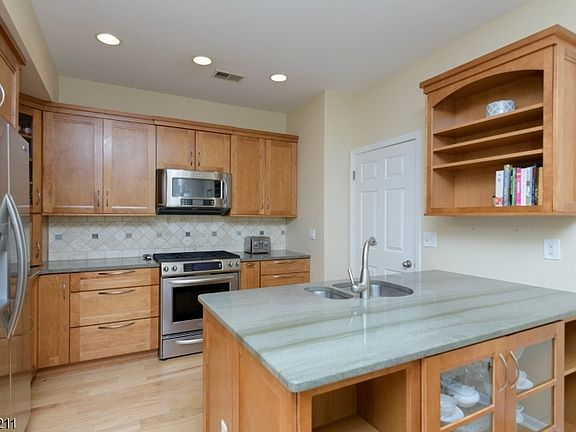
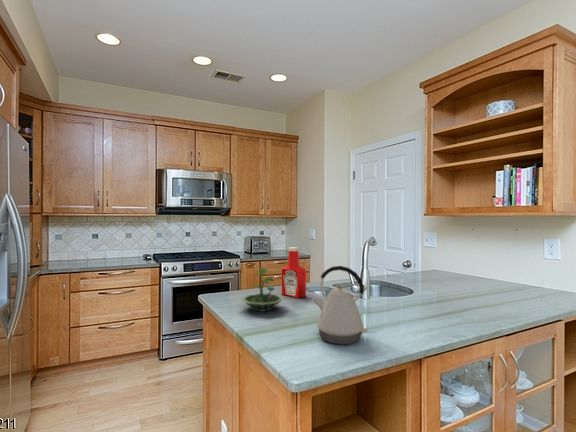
+ kettle (338, 301)
+ soap bottle (293, 271)
+ terrarium (263, 274)
